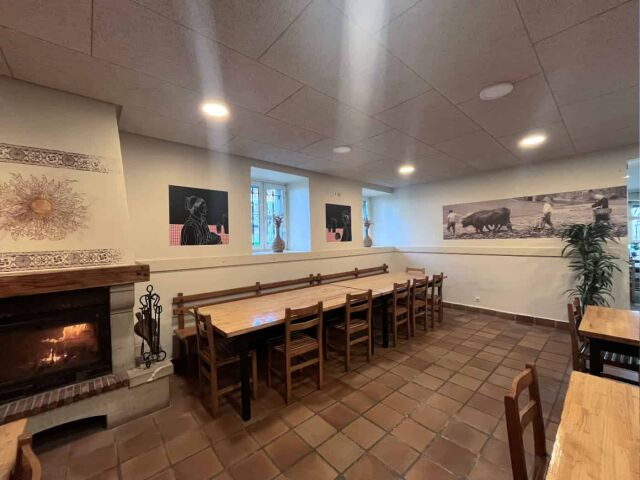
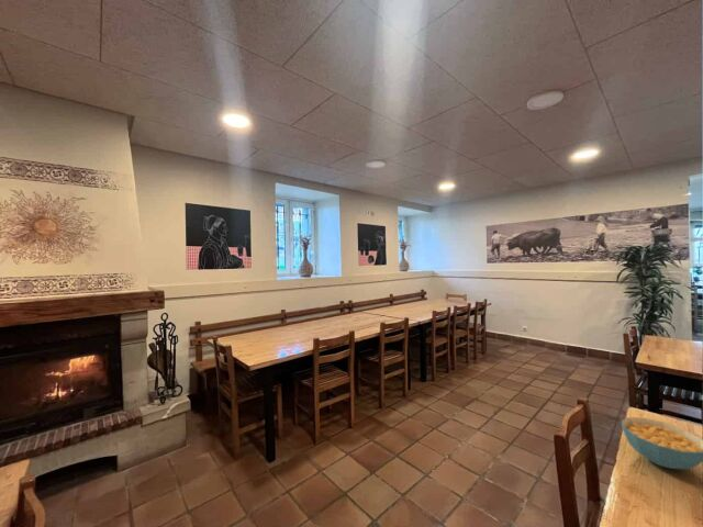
+ cereal bowl (661, 447)
